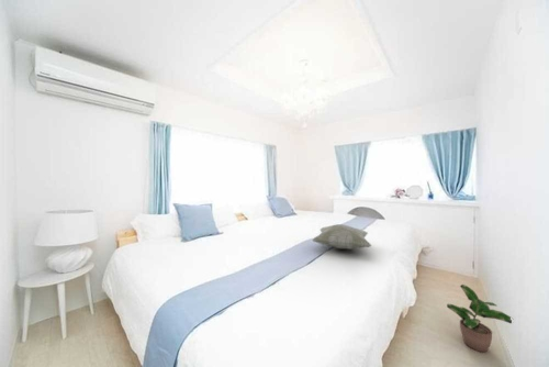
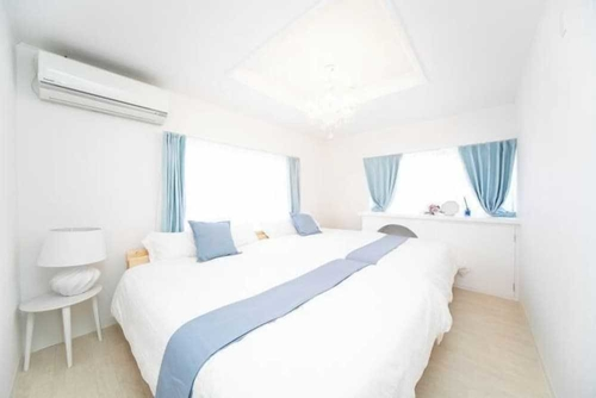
- potted plant (478, 320)
- decorative pillow (341, 235)
